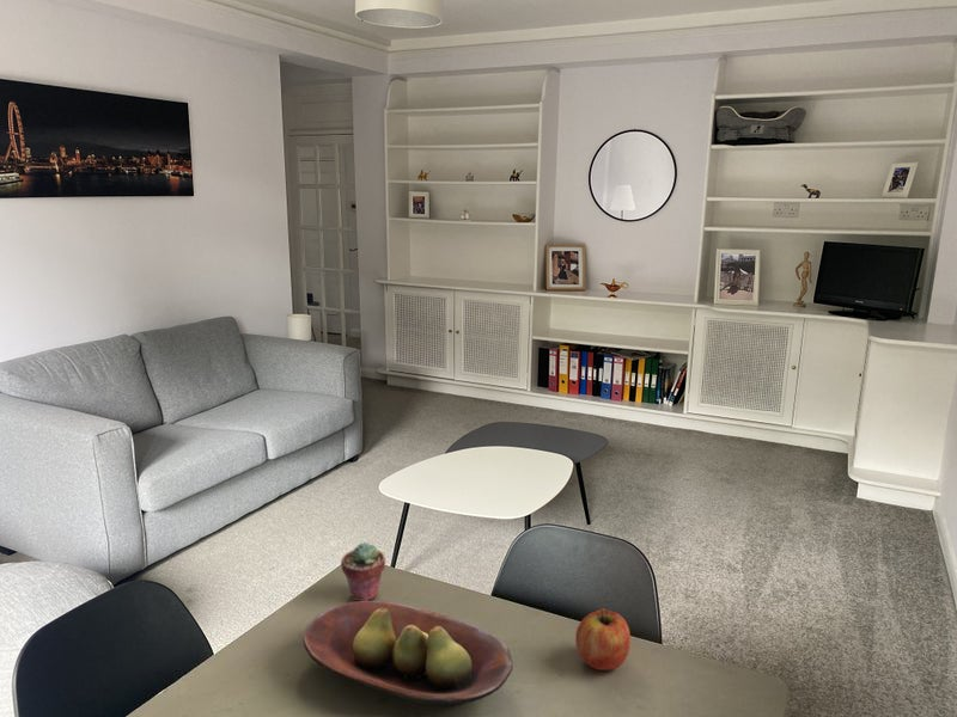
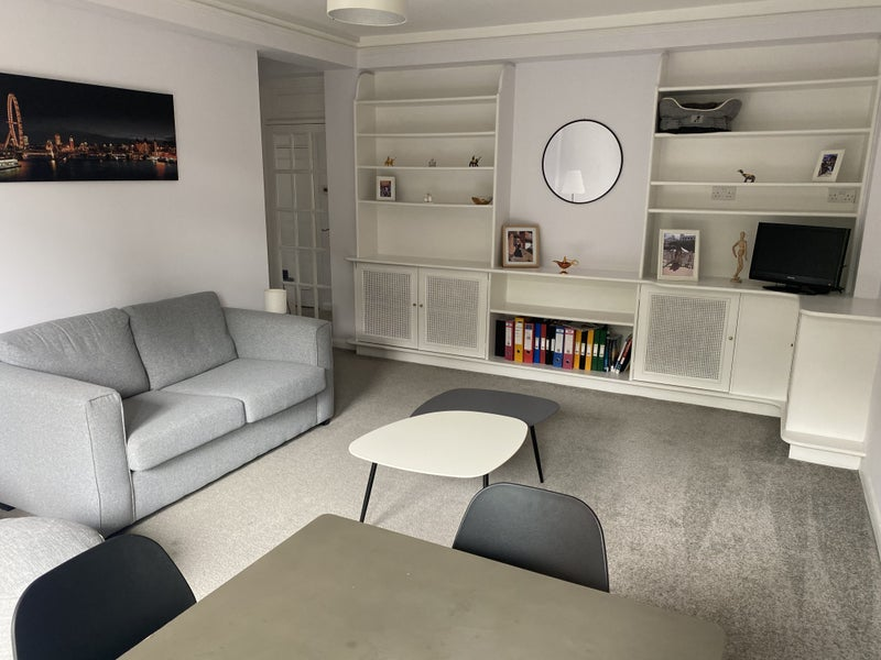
- fruit (603, 637)
- potted succulent (364, 569)
- fruit bowl (406, 646)
